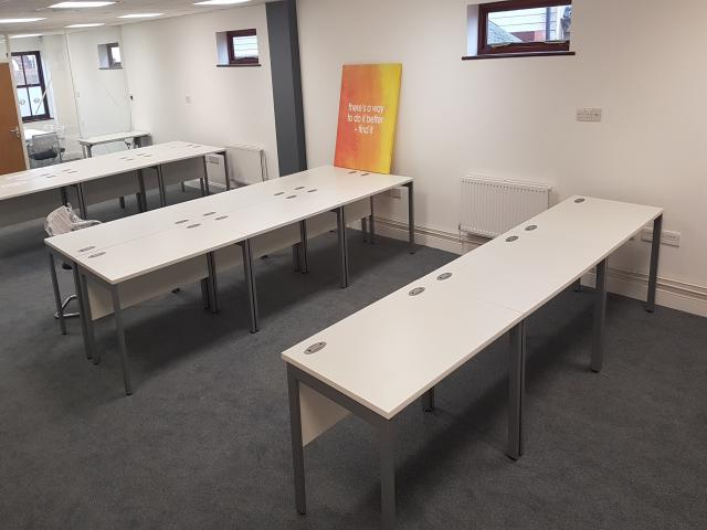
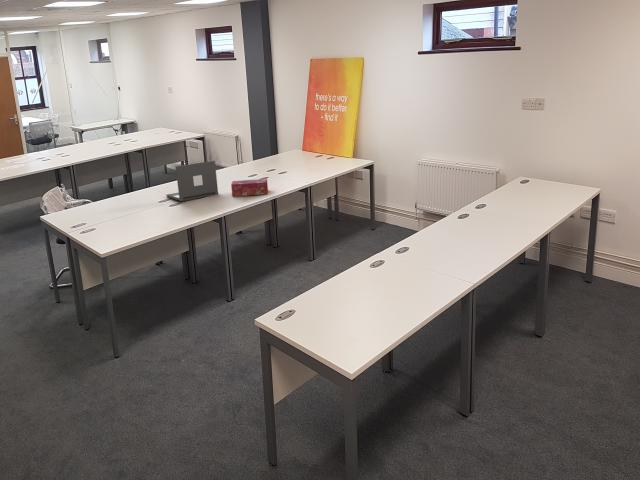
+ tissue box (249, 187)
+ laptop (190, 178)
